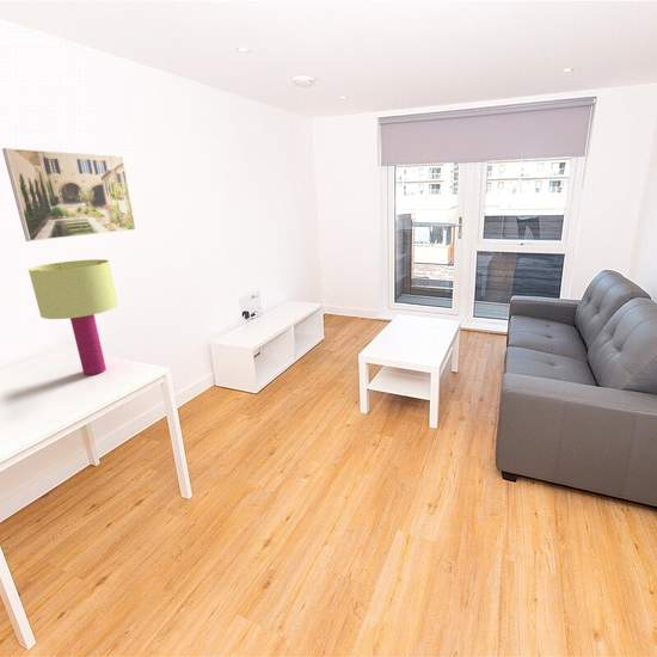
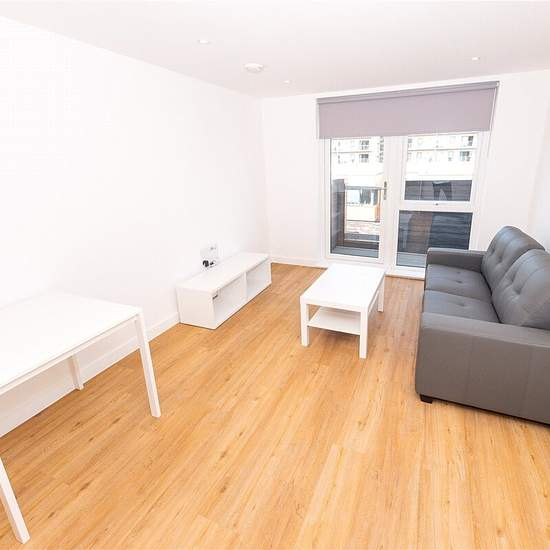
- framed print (78, 195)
- table lamp (82, 319)
